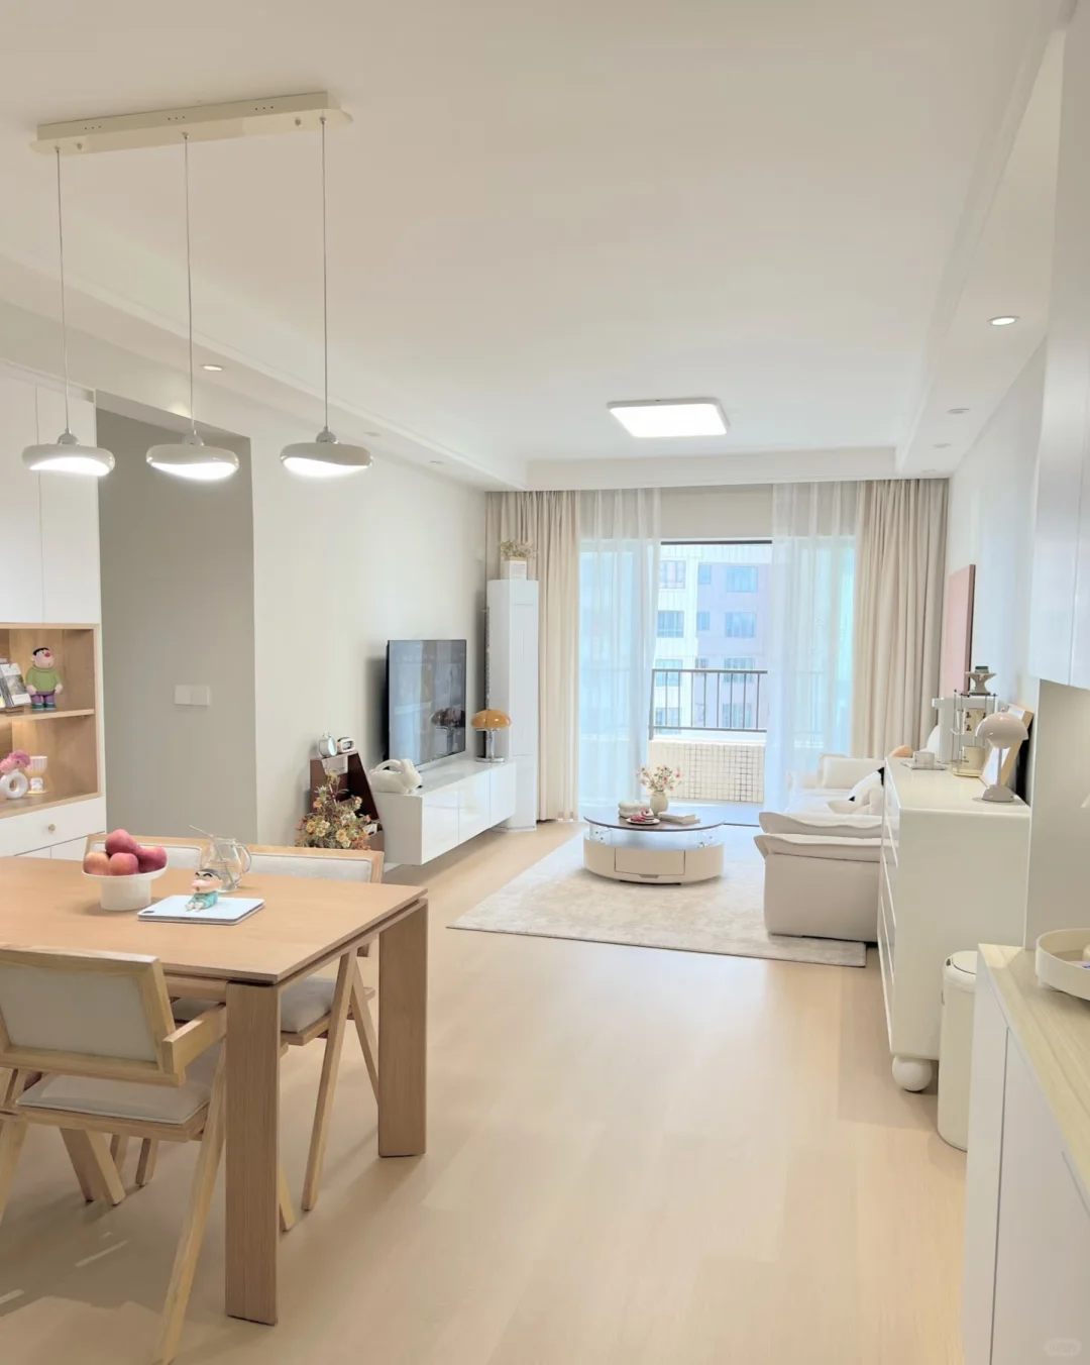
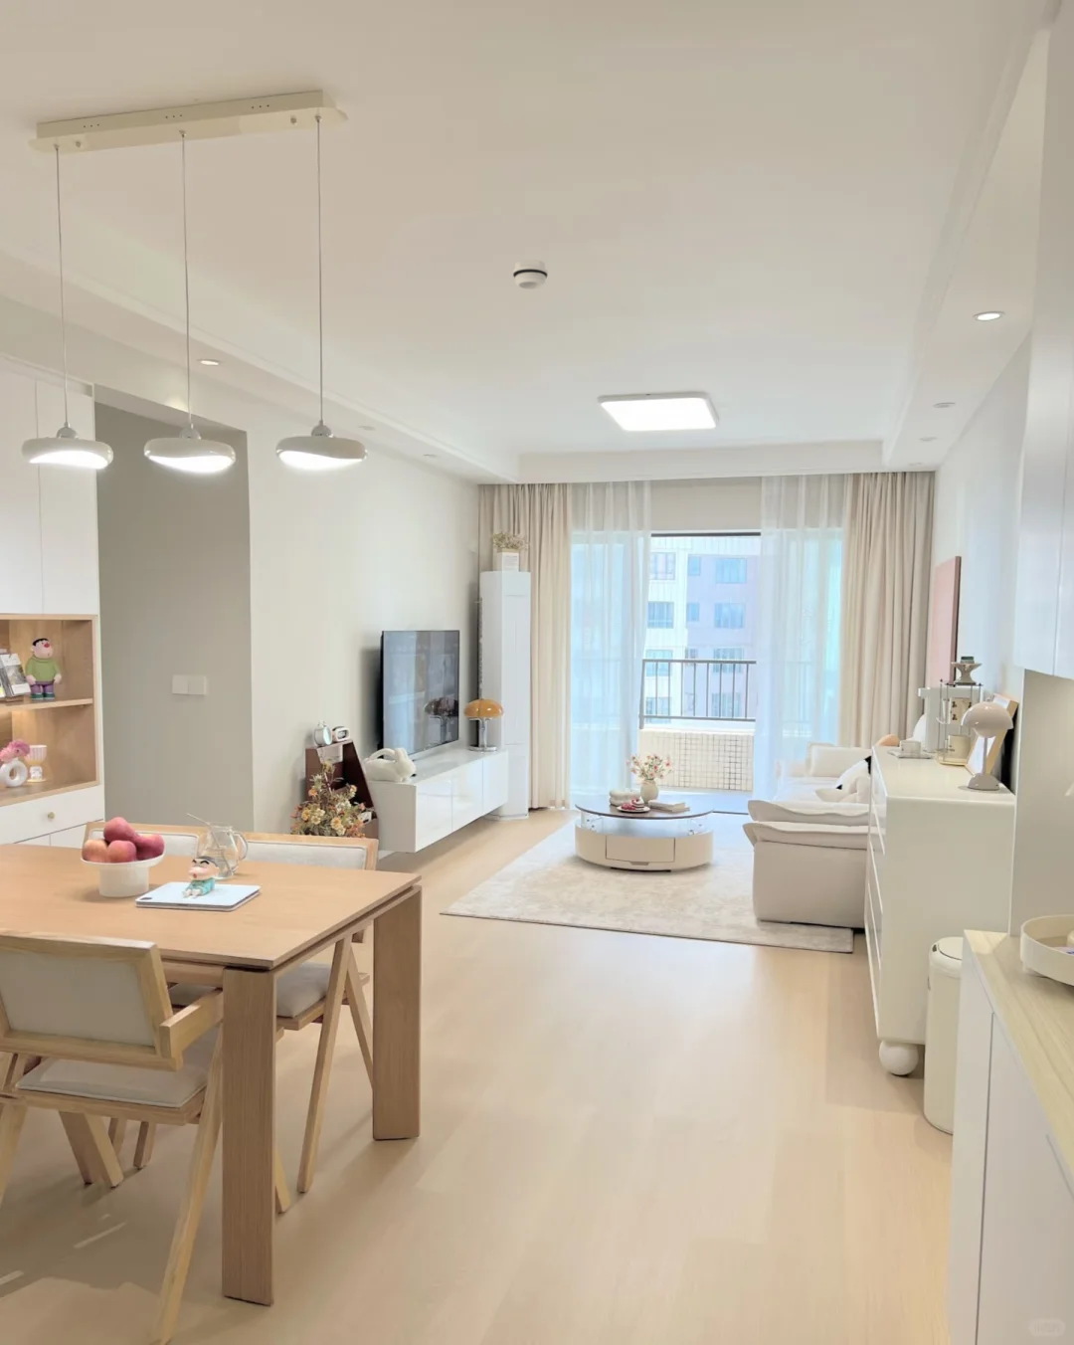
+ smoke detector (530, 274)
